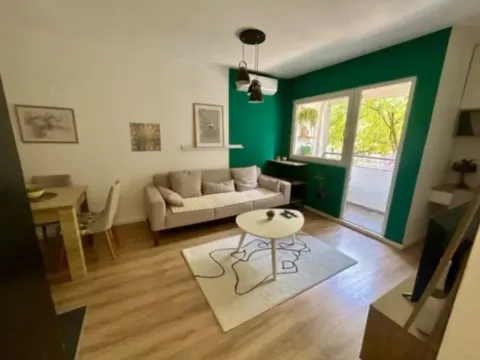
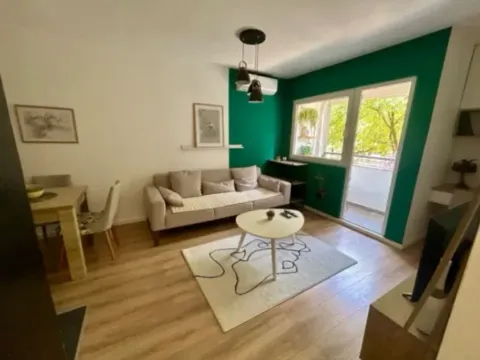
- wall art (145, 137)
